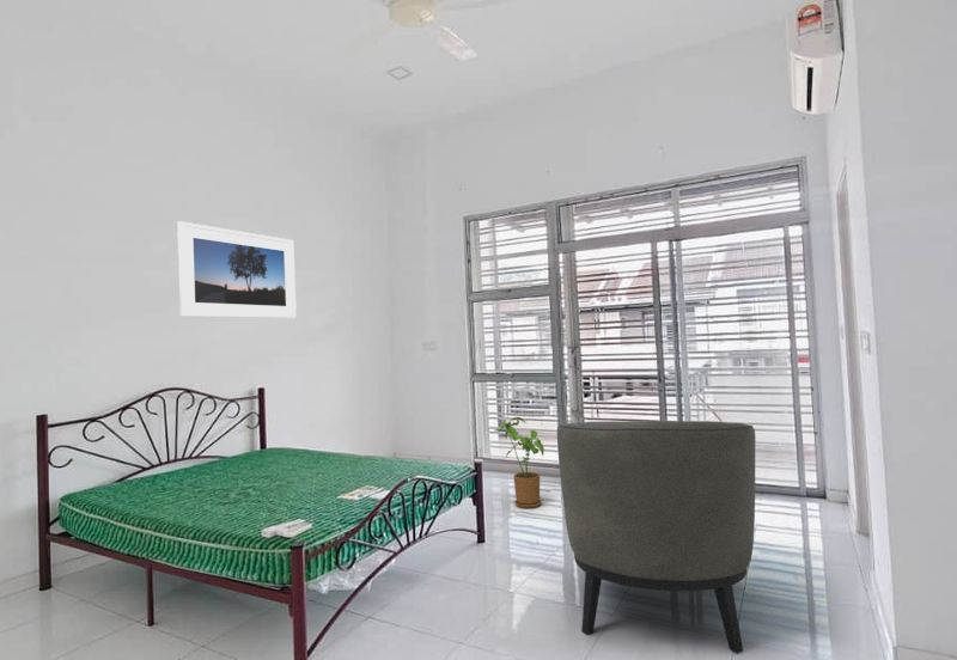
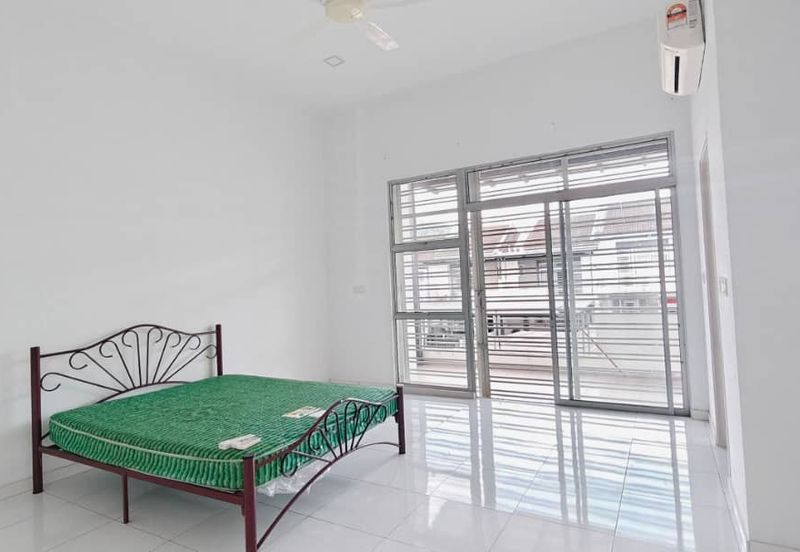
- house plant (525, 460)
- armchair (654, 507)
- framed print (242, 274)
